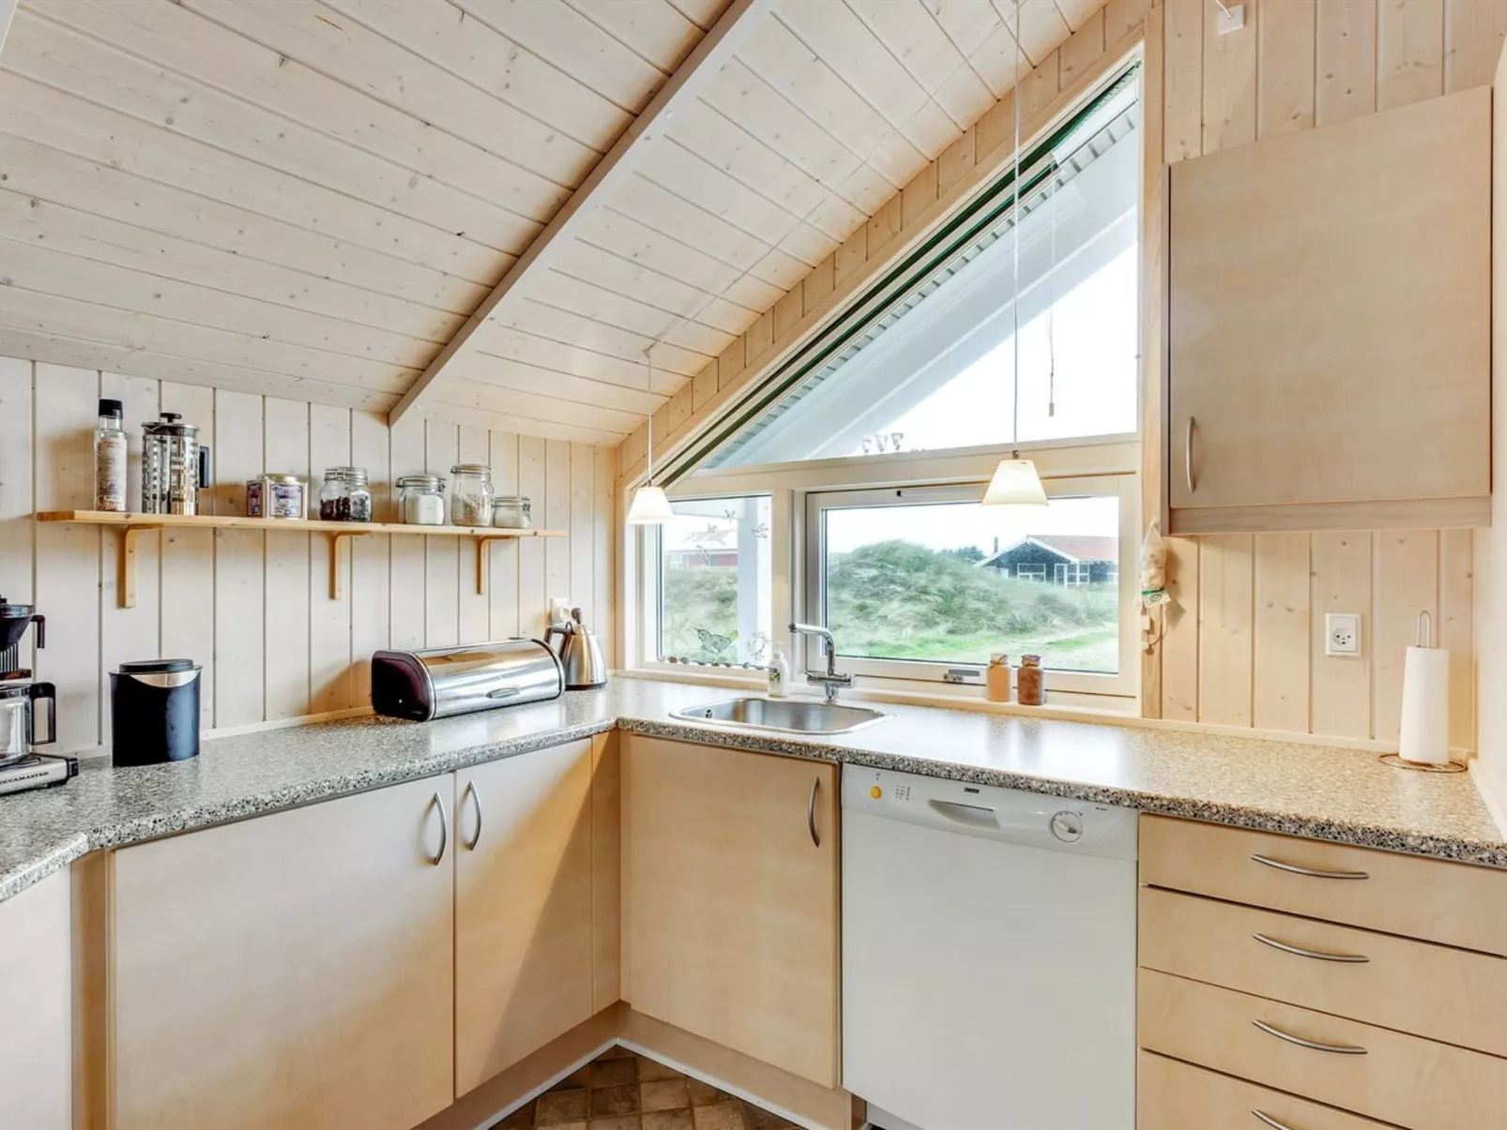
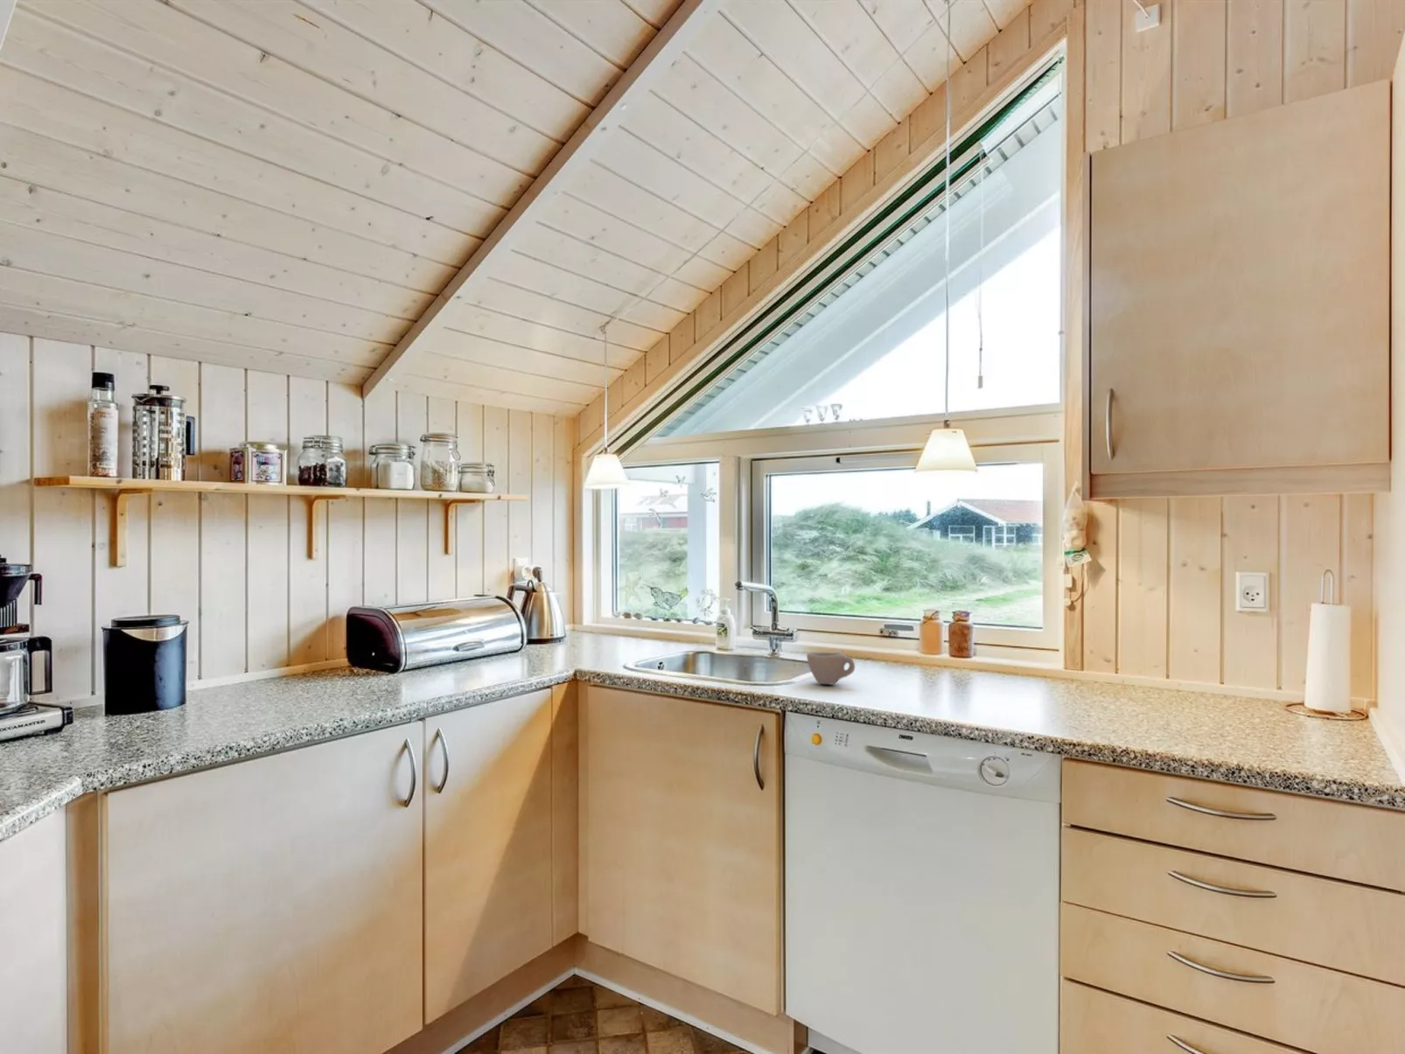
+ cup (831, 669)
